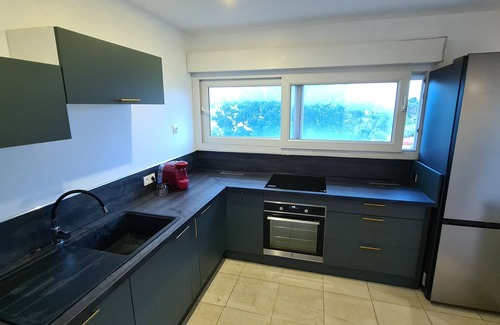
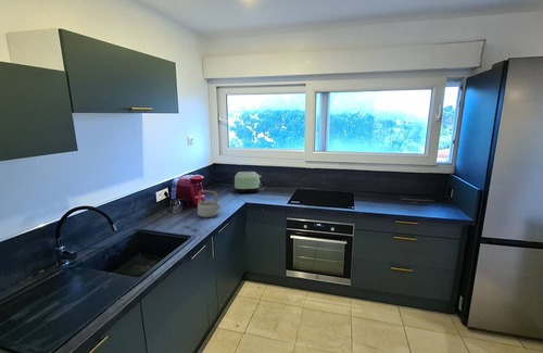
+ toaster (248, 181)
+ teapot (210, 203)
